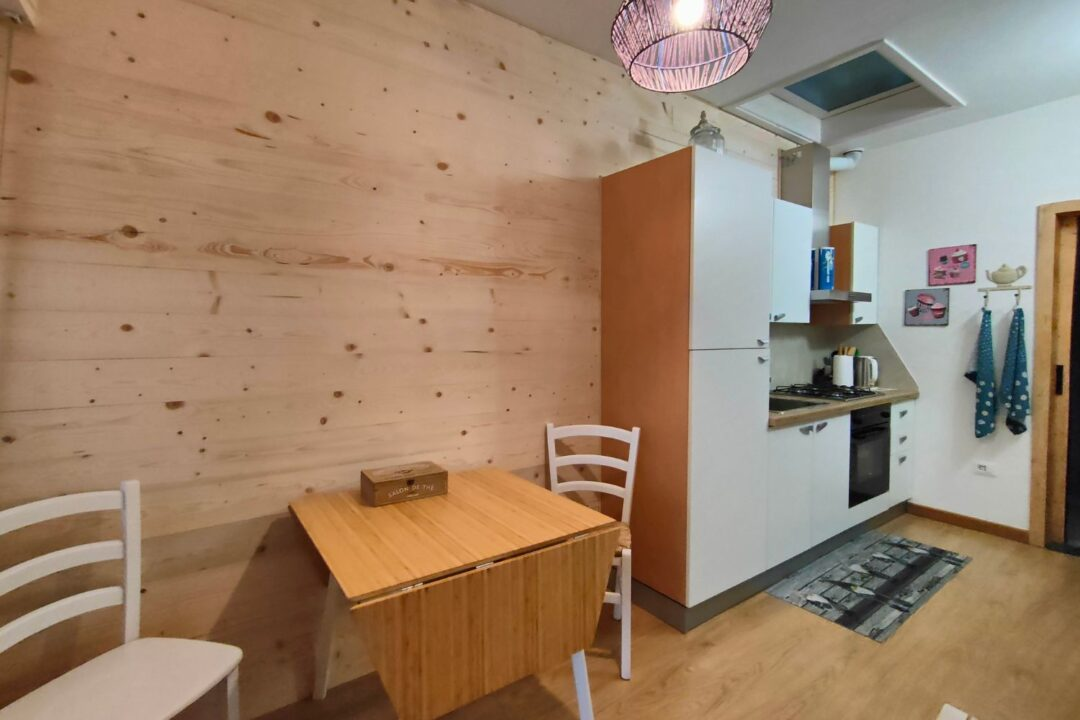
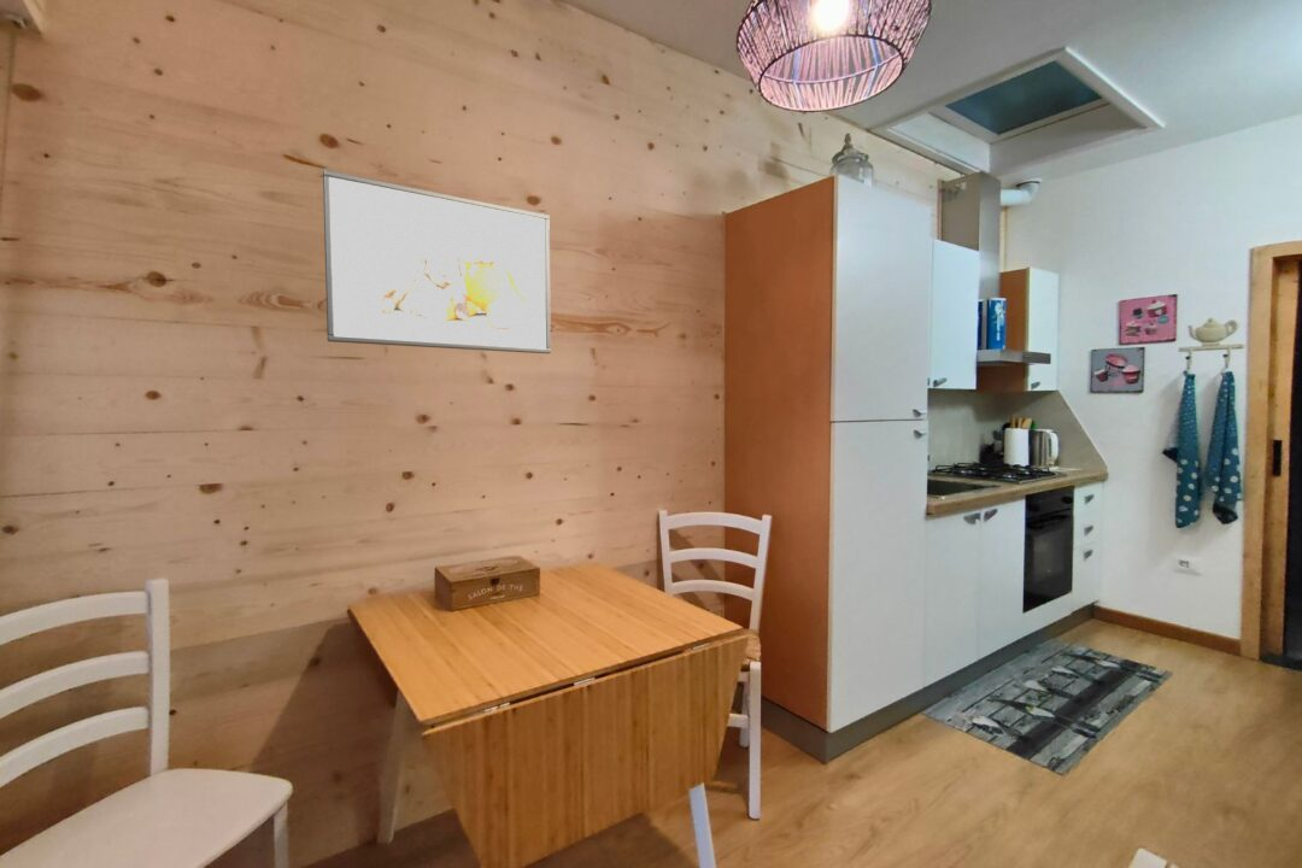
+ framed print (448, 271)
